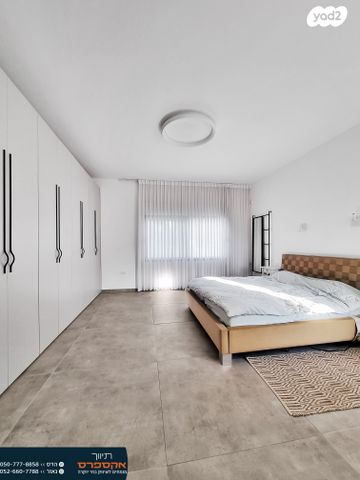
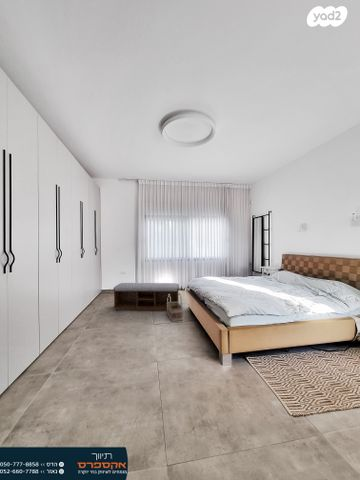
+ basket (174, 305)
+ bench (147, 296)
